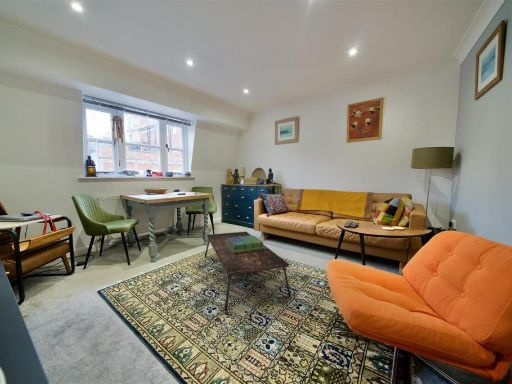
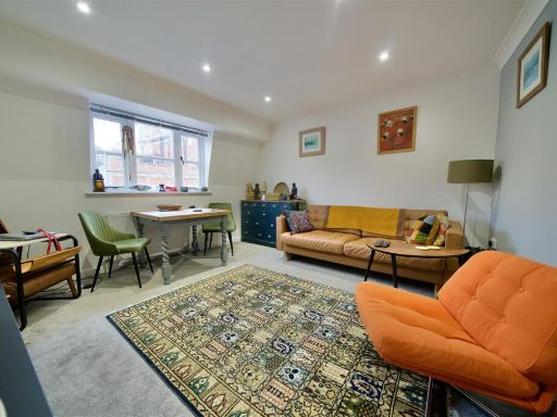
- stack of books (244, 243)
- coffee table (239, 259)
